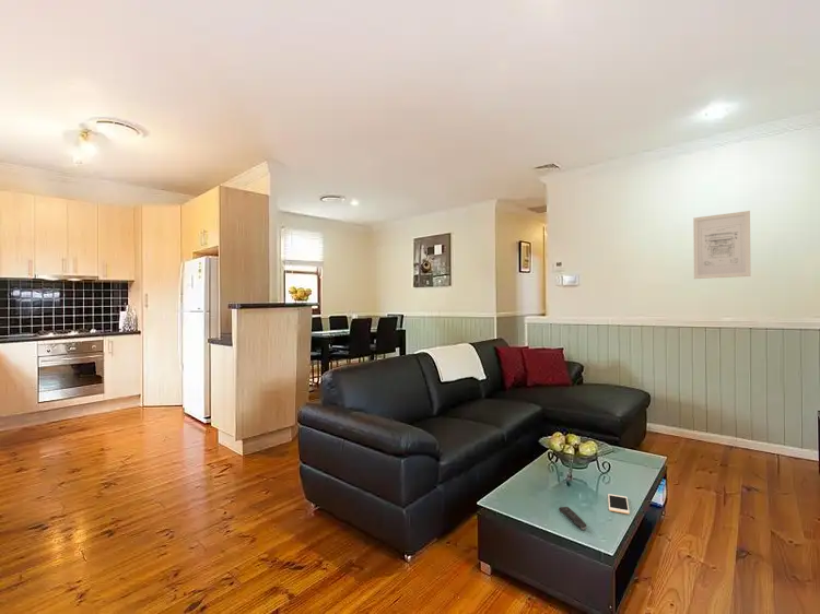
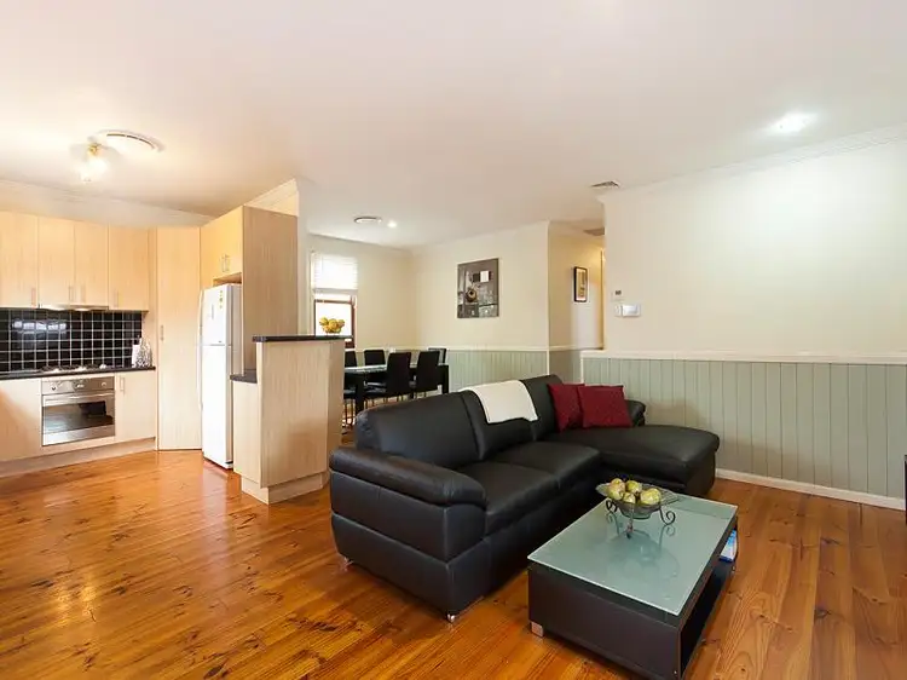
- remote control (573, 517)
- wall art (721, 246)
- cell phone (618, 503)
